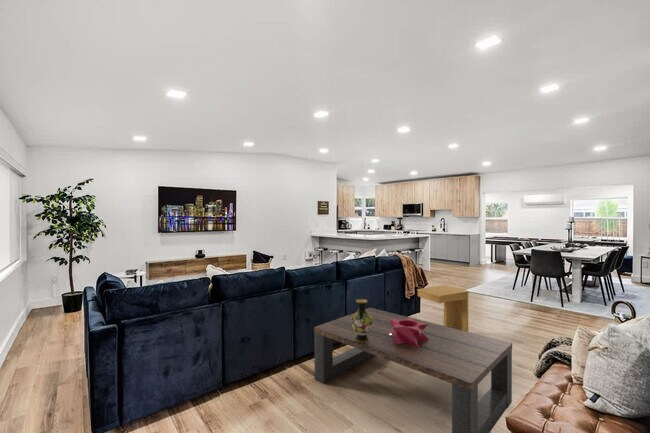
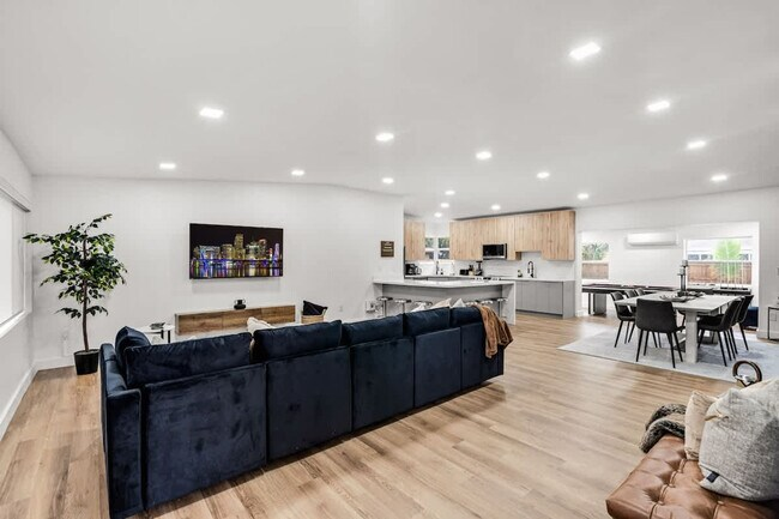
- vase (361, 319)
- coffee table (406, 362)
- side table (444, 314)
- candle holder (409, 331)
